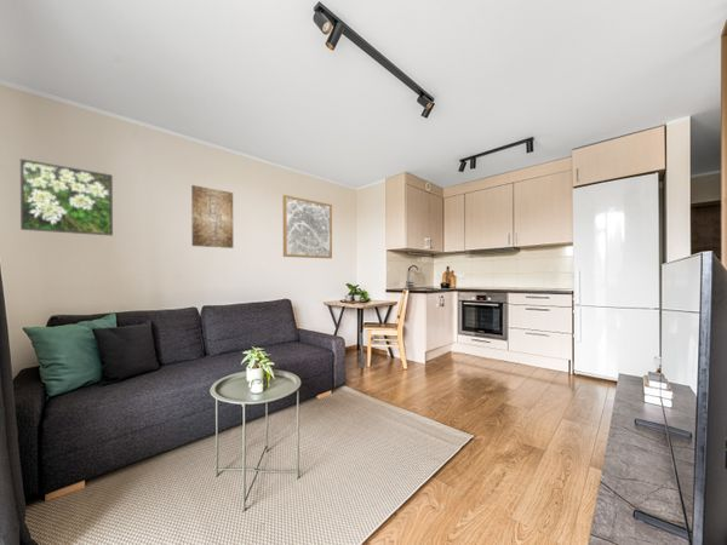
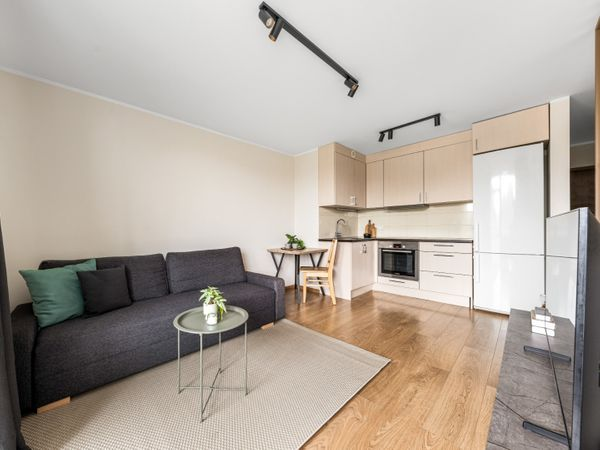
- wall art (213, 218)
- wall art (309, 229)
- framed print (69, 200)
